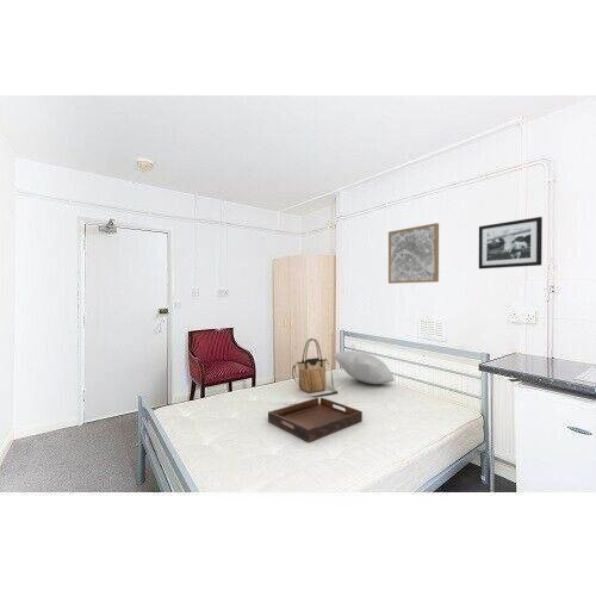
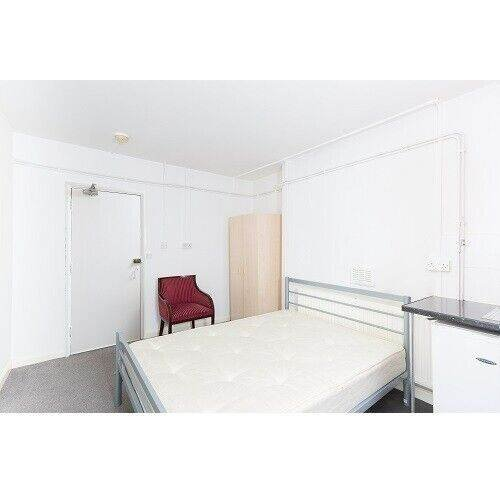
- tote bag (313, 365)
- wall art (411, 255)
- picture frame (508, 244)
- serving tray (315, 416)
- pillow (364, 367)
